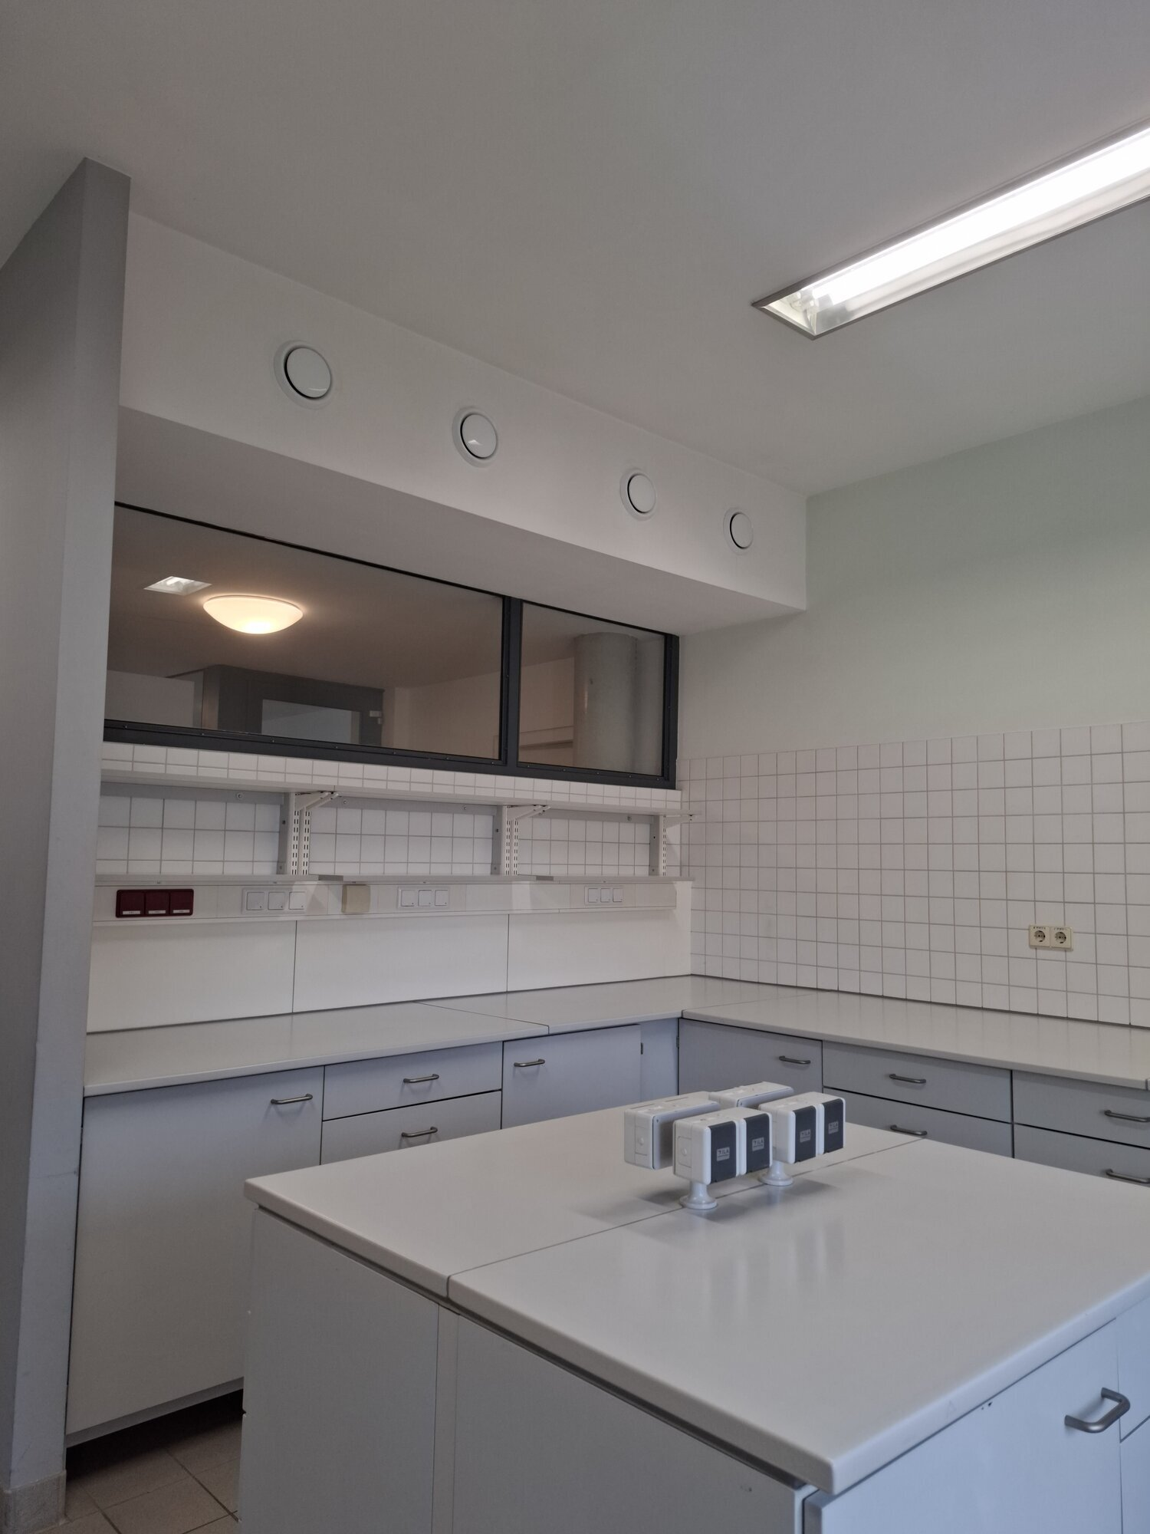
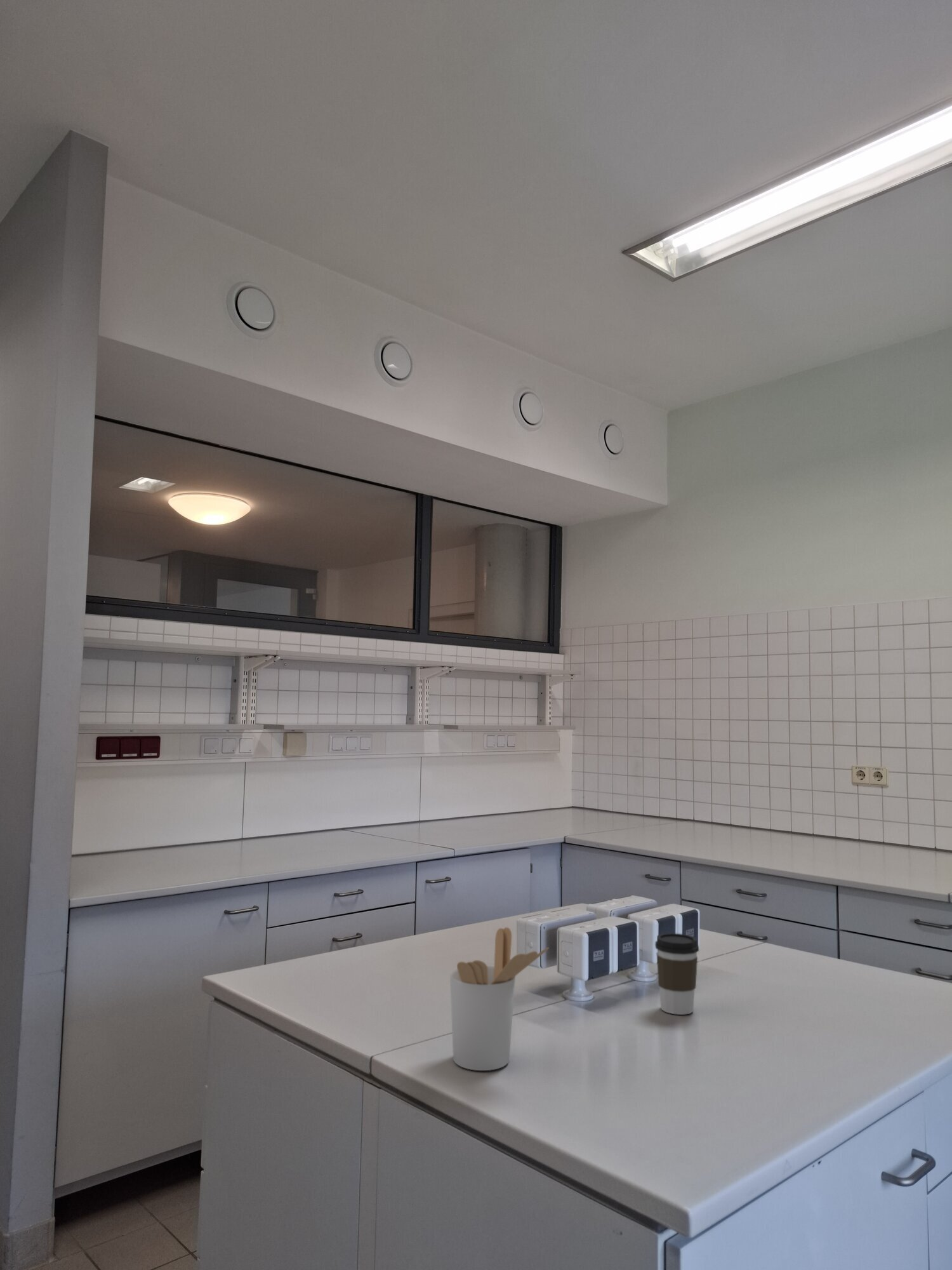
+ utensil holder (497, 999)
+ coffee cup (677, 973)
